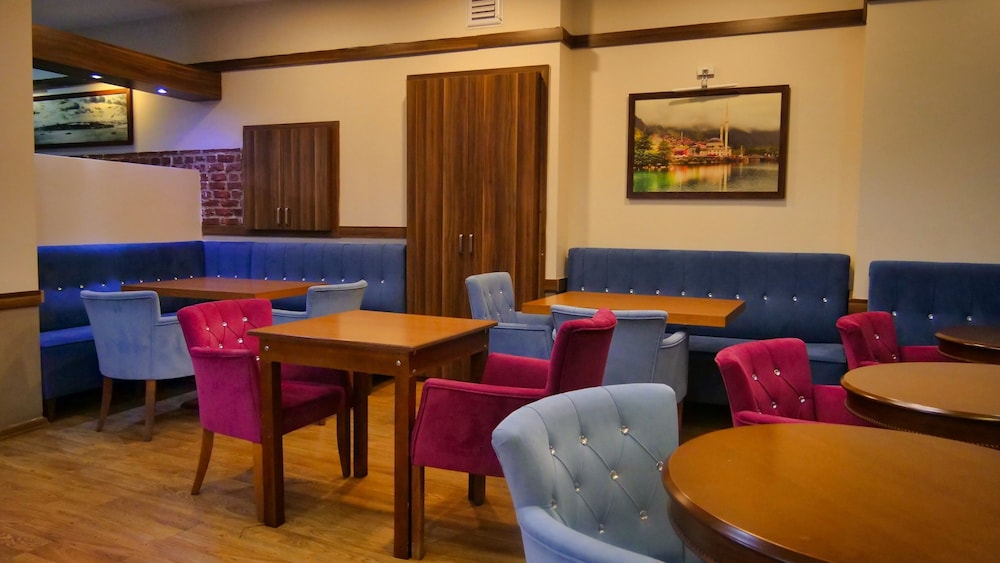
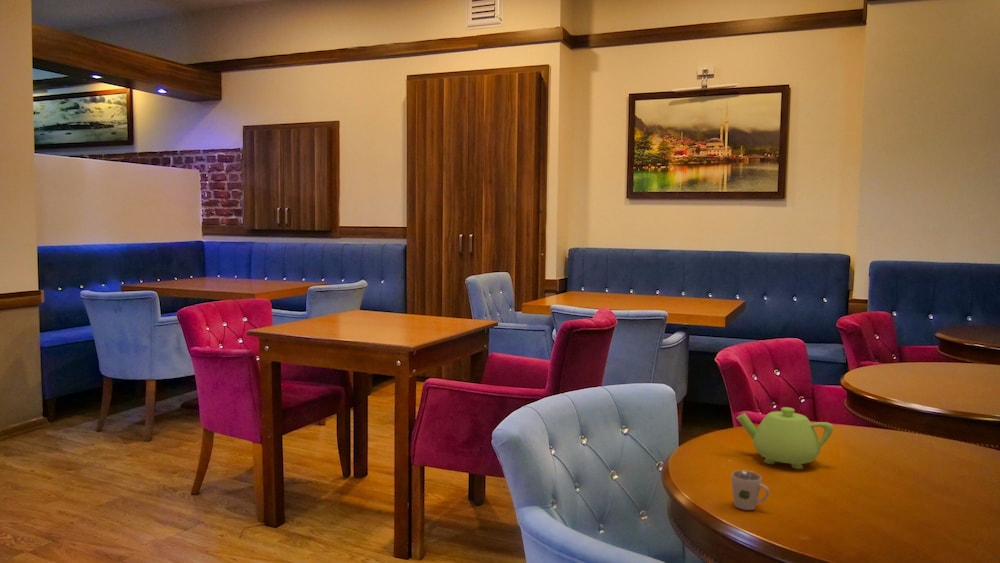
+ cup (750, 481)
+ teapot (782, 434)
